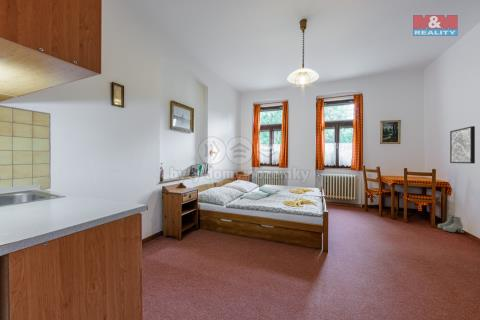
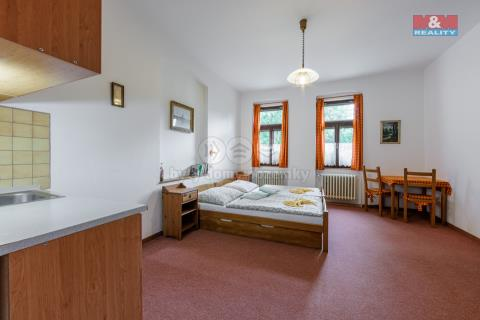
- boots (450, 223)
- wall art (461, 146)
